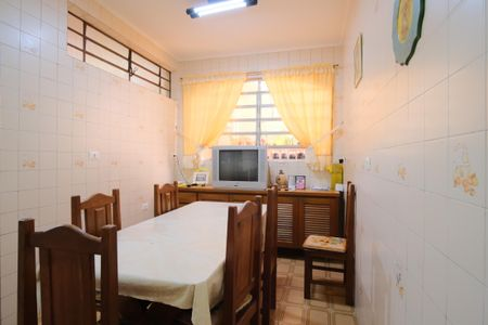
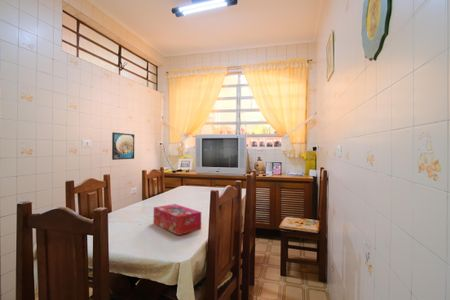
+ tissue box (176, 217)
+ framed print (123, 146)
